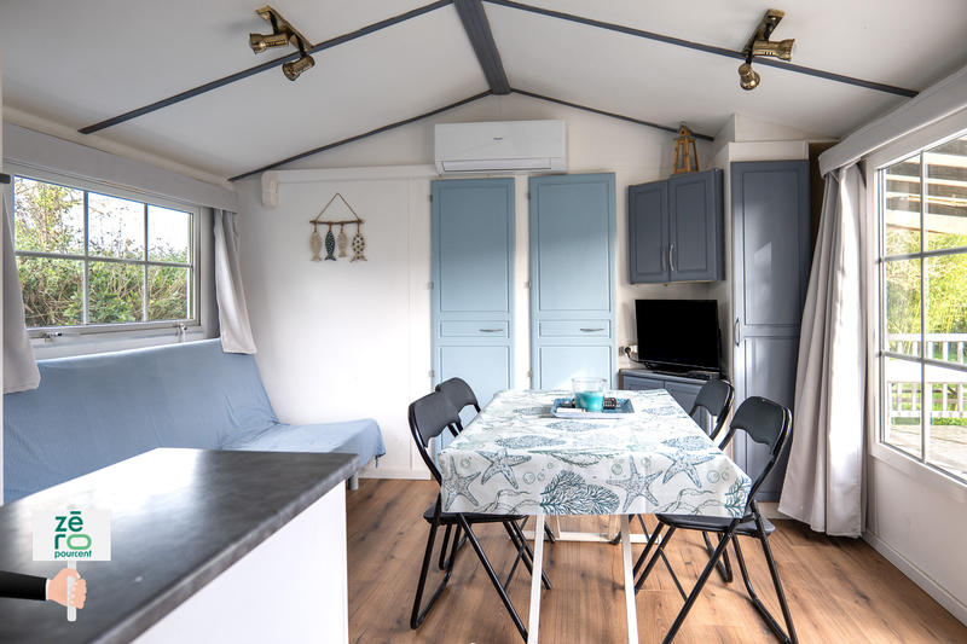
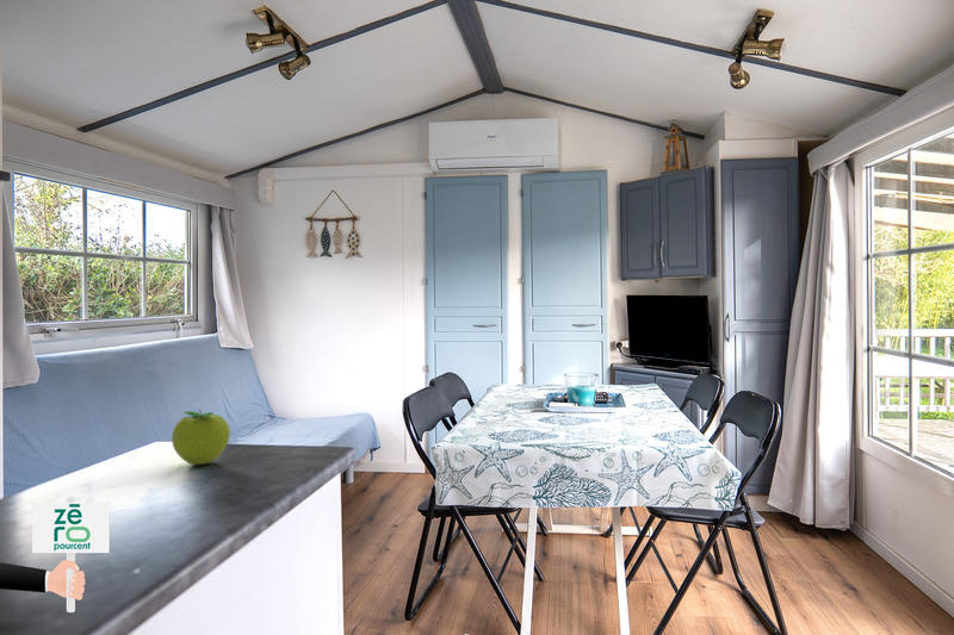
+ fruit (202, 436)
